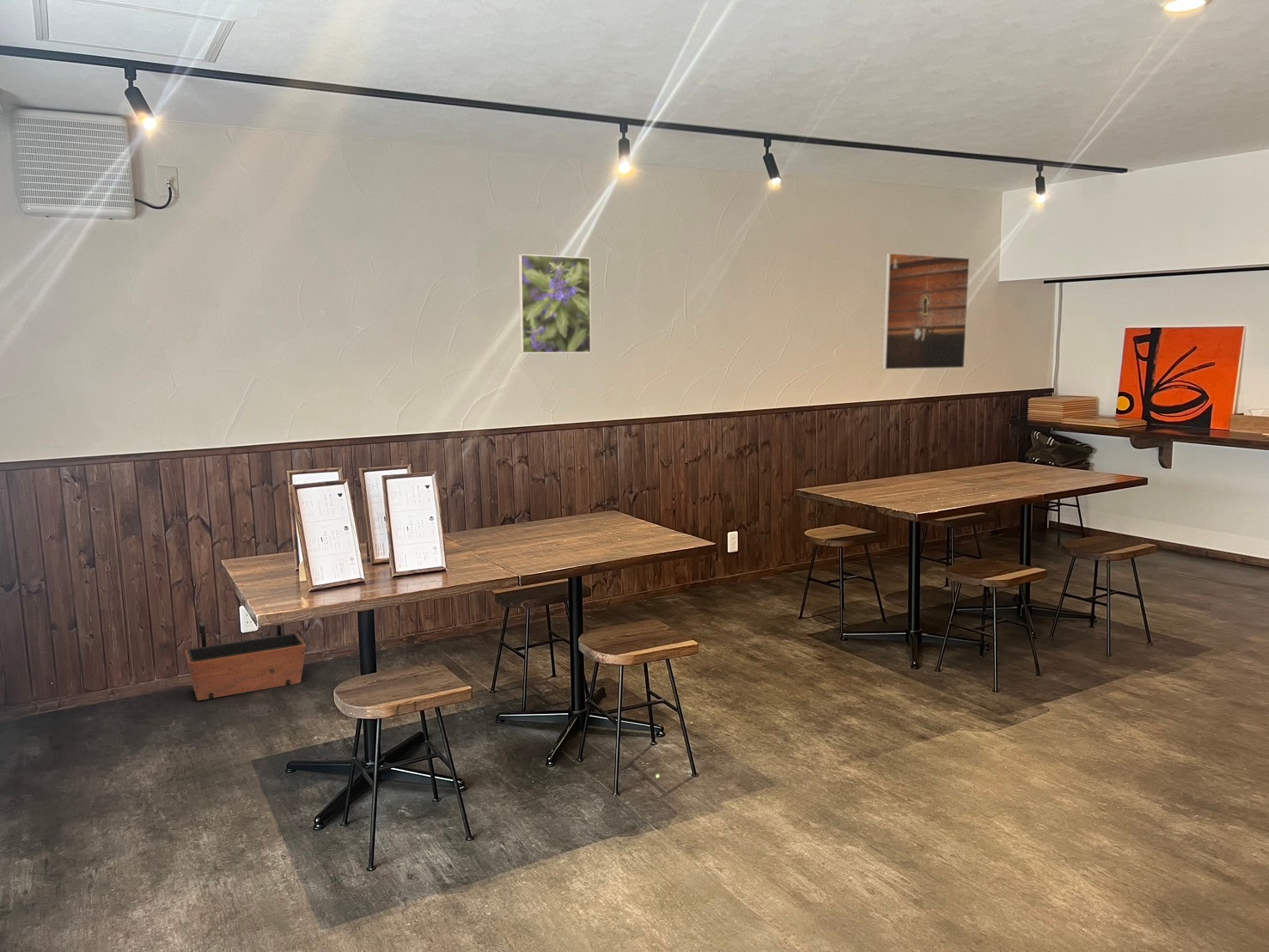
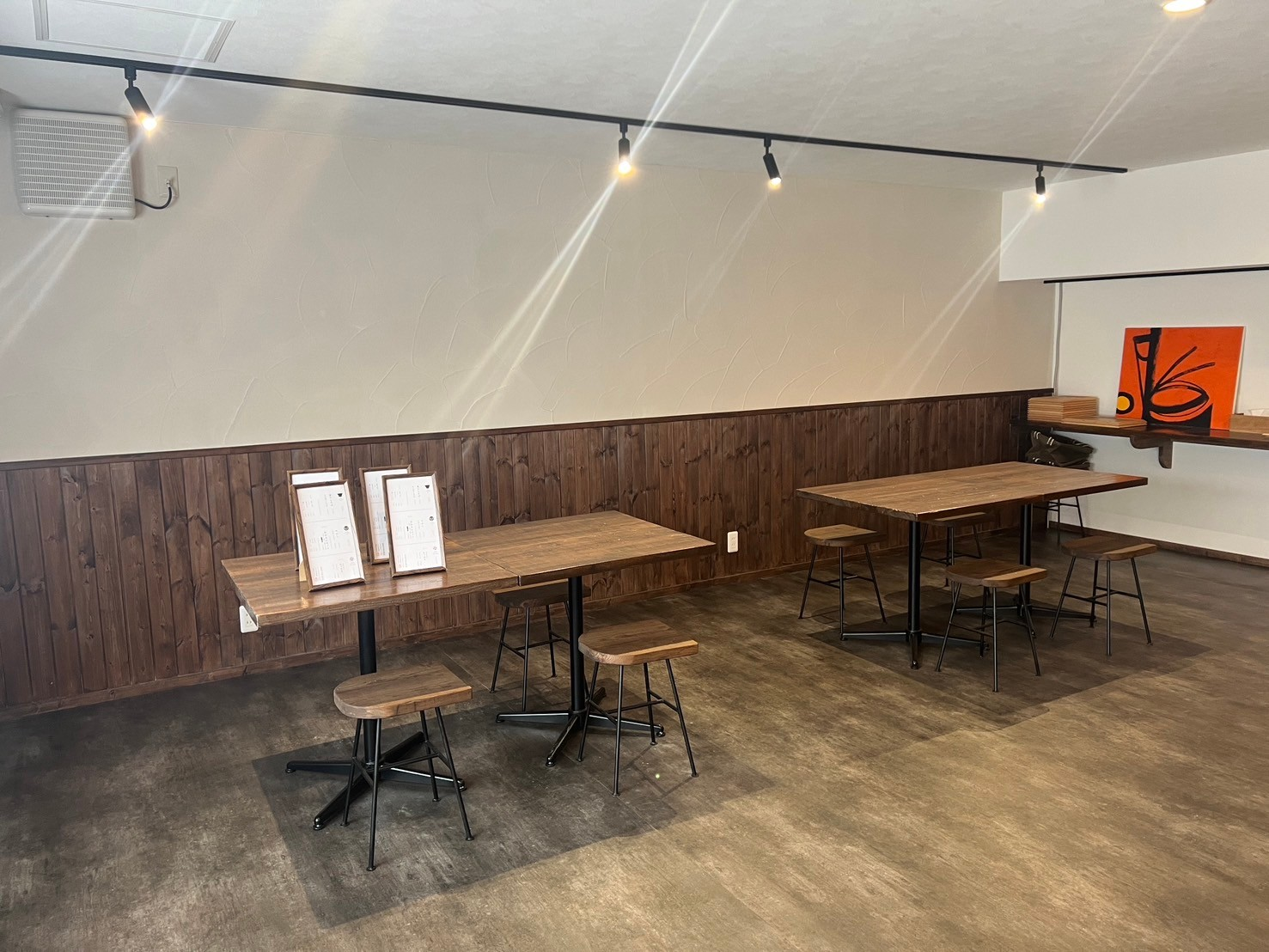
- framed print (555, 304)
- planter (245, 654)
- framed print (926, 312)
